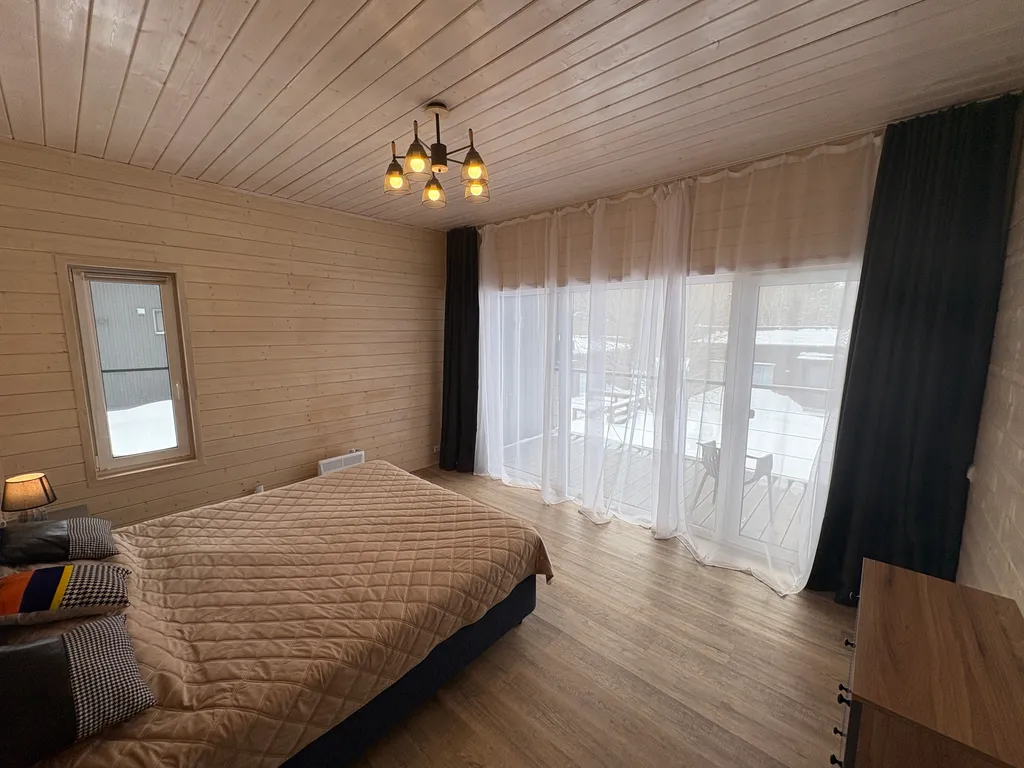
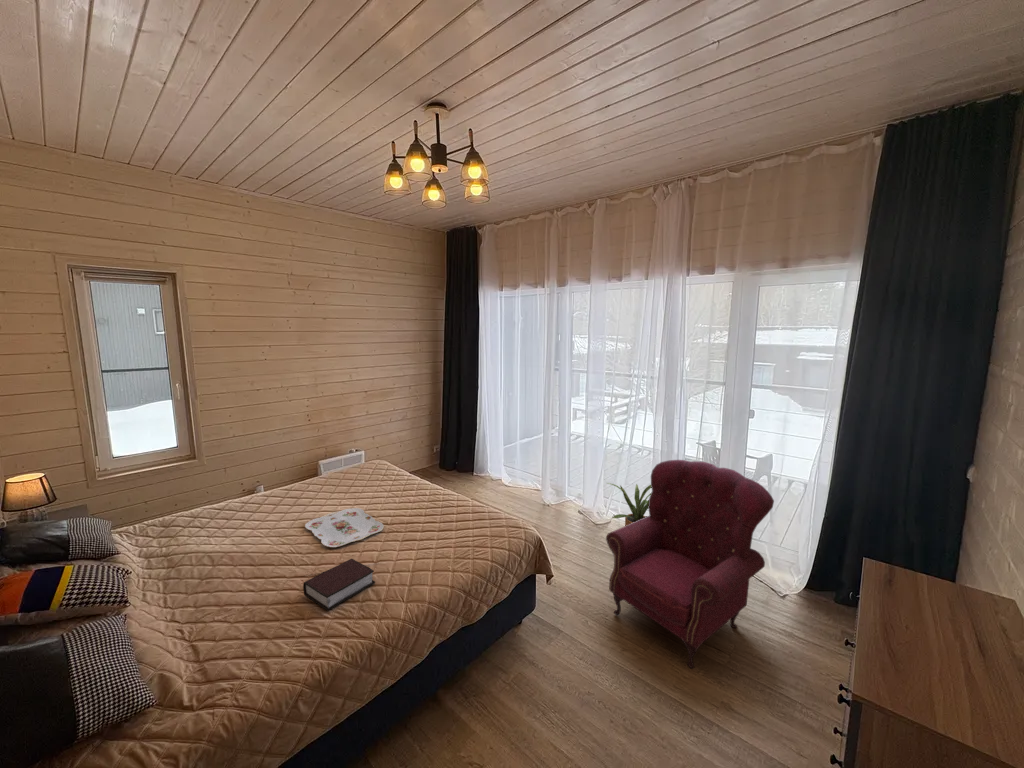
+ serving tray (344, 526)
+ armchair (685, 547)
+ bible (340, 582)
+ house plant (638, 510)
